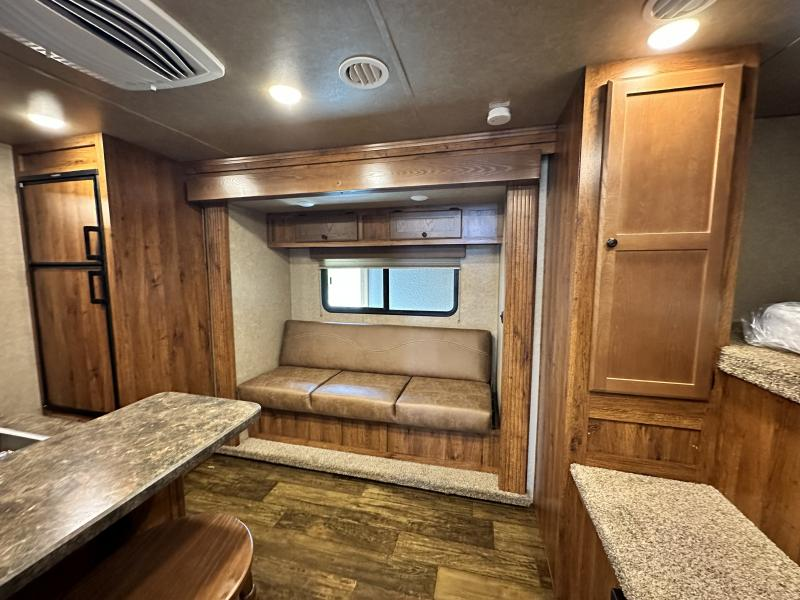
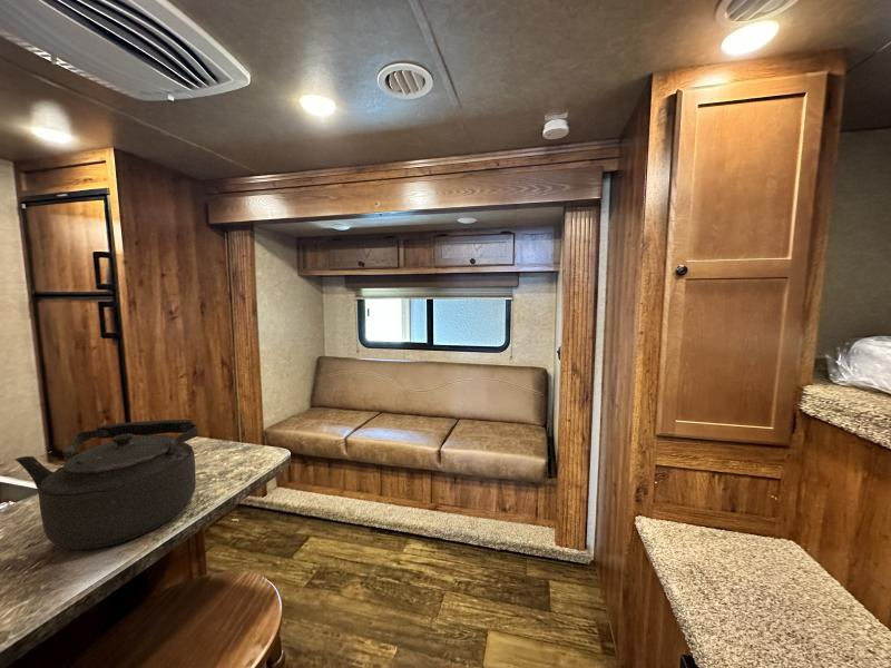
+ kettle (123, 475)
